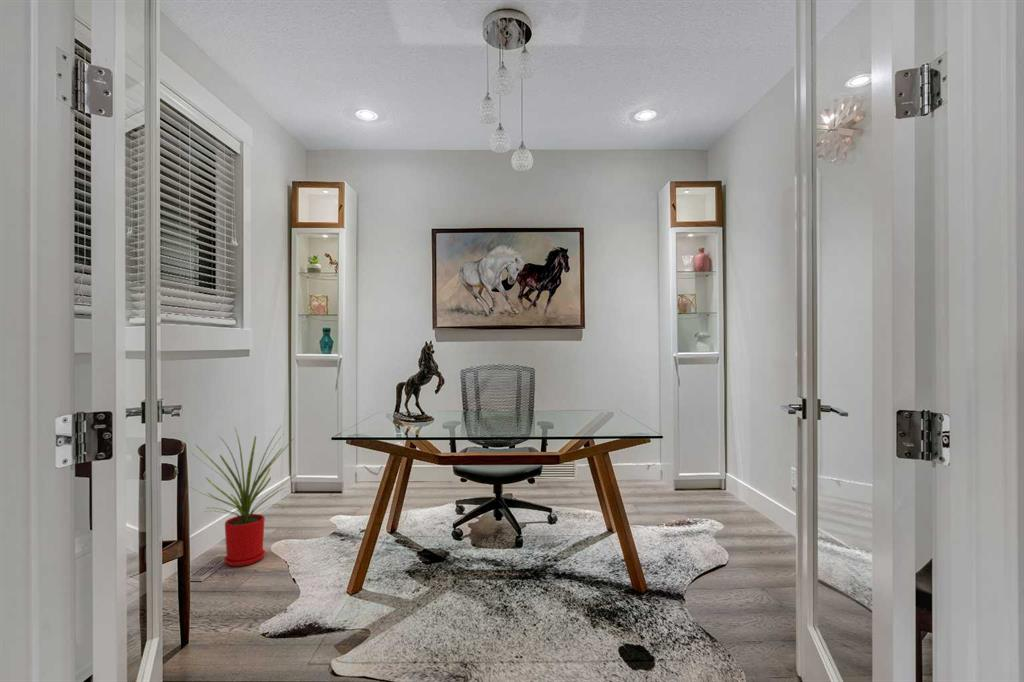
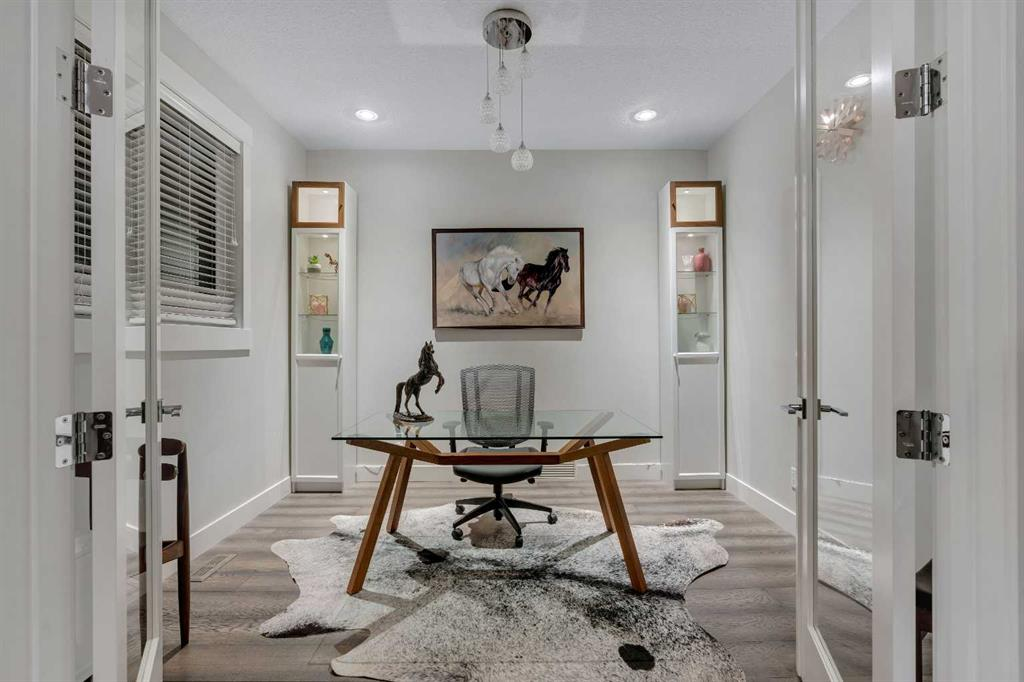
- house plant (243, 494)
